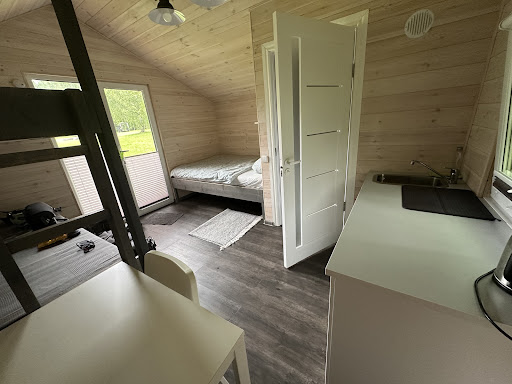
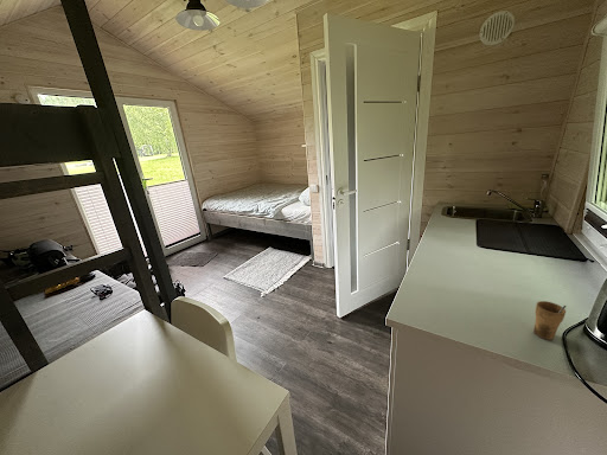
+ cup (548, 318)
